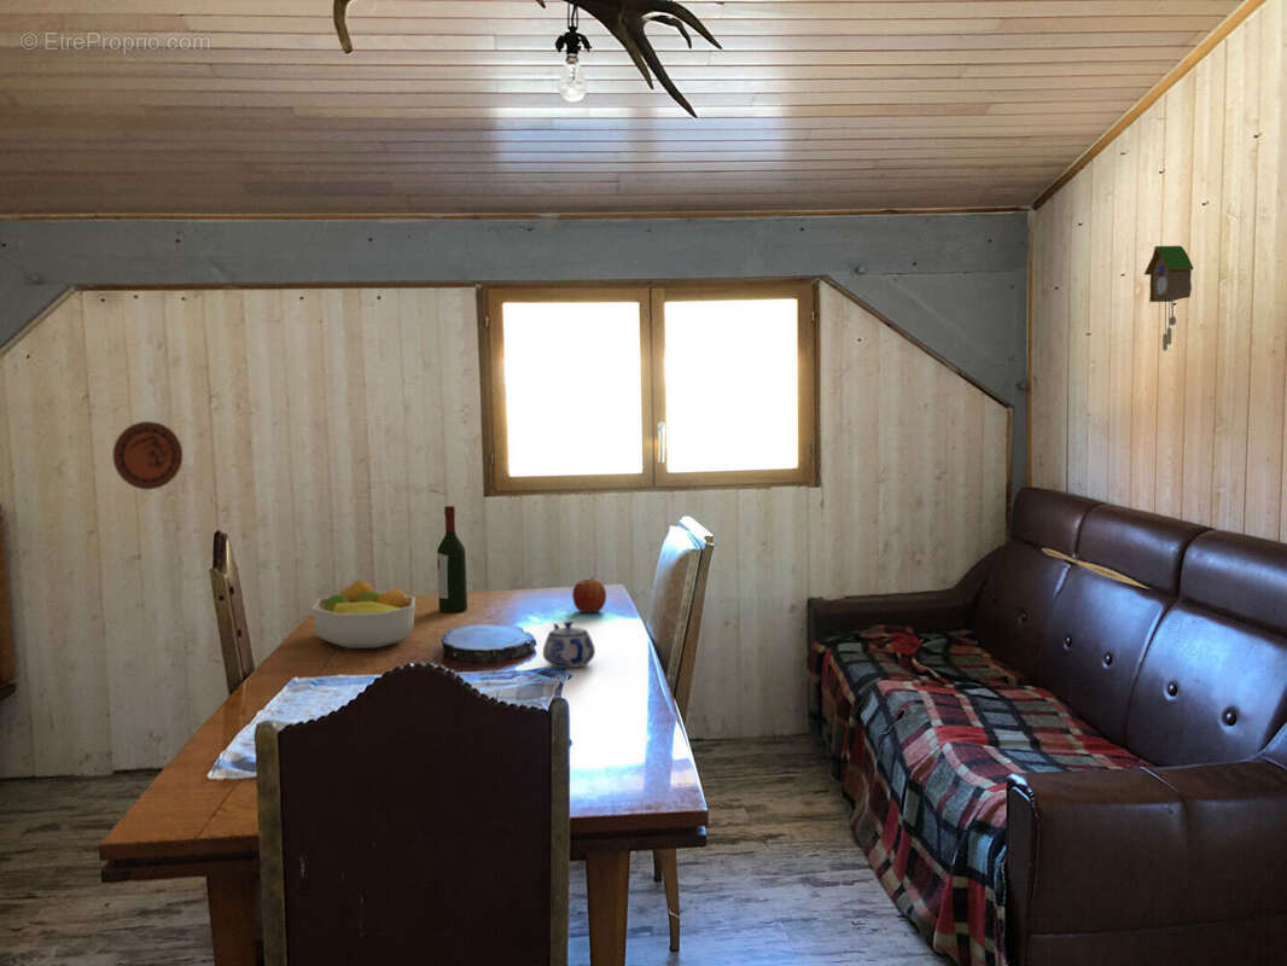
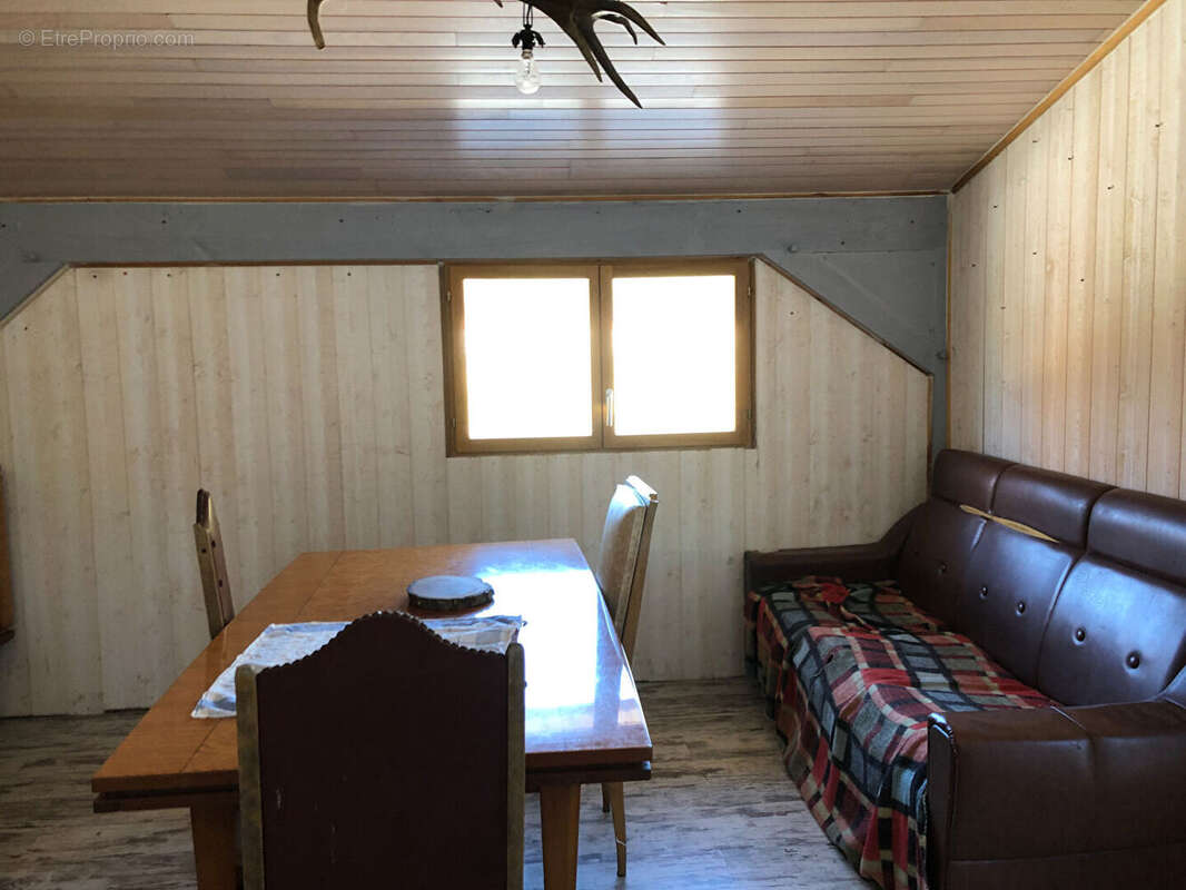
- teapot (566, 641)
- cuckoo clock (1167, 298)
- apple (589, 593)
- fruit bowl (365, 612)
- wine bottle (450, 558)
- decorative plate (147, 455)
